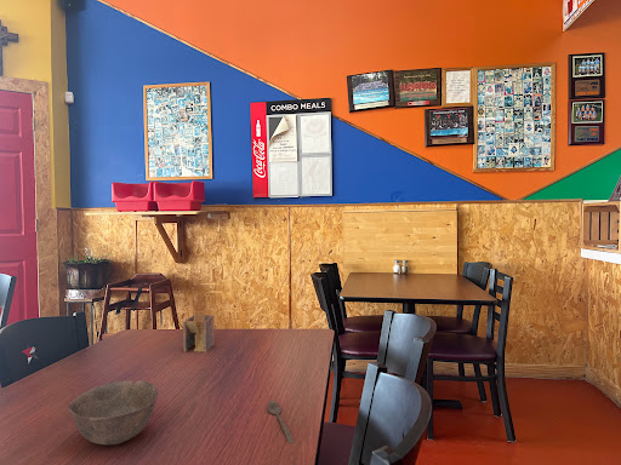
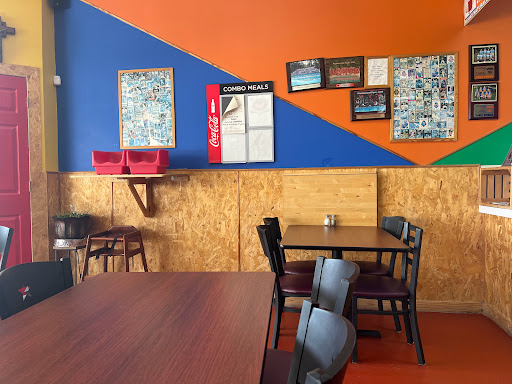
- napkin holder (199, 327)
- spoon (280, 420)
- bowl (115, 417)
